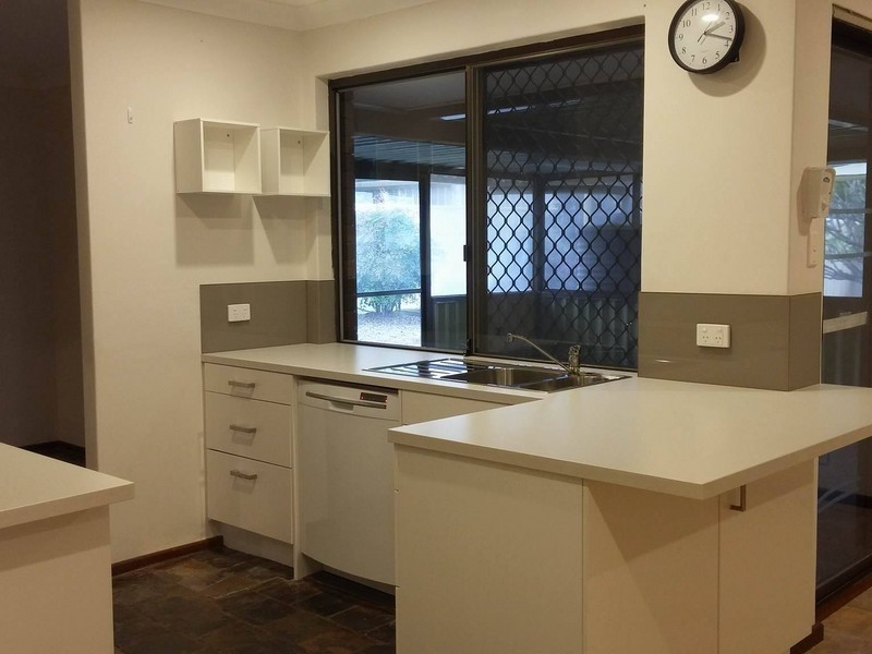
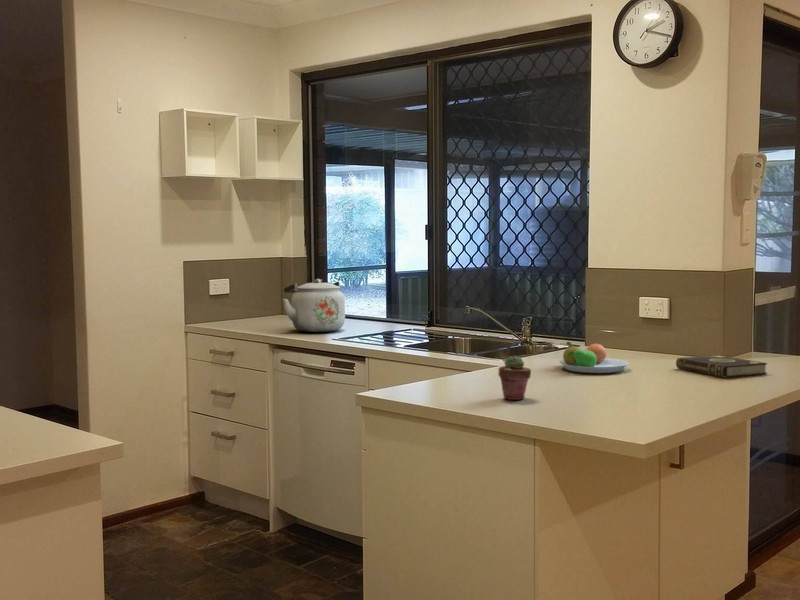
+ potted succulent (514, 376)
+ fruit bowl (591, 355)
+ book (720, 365)
+ kettle (312, 305)
